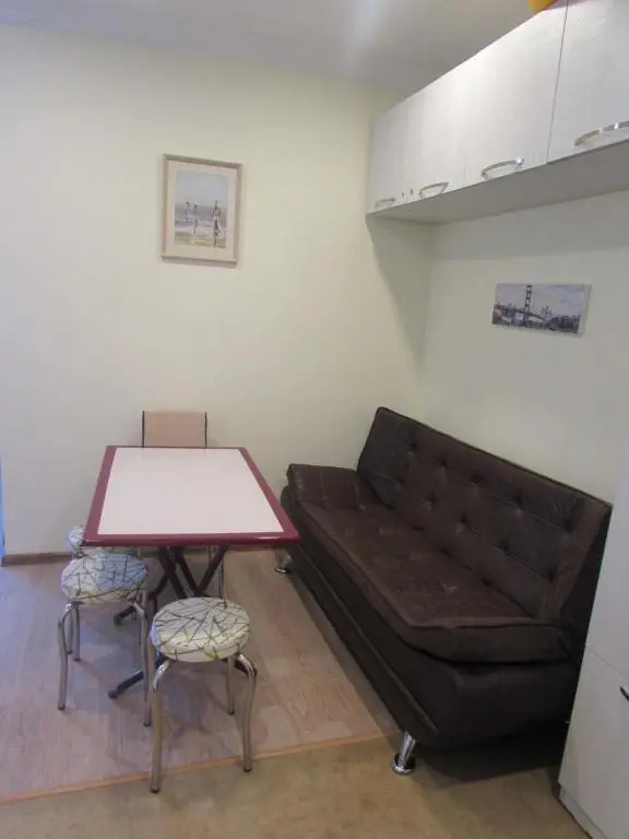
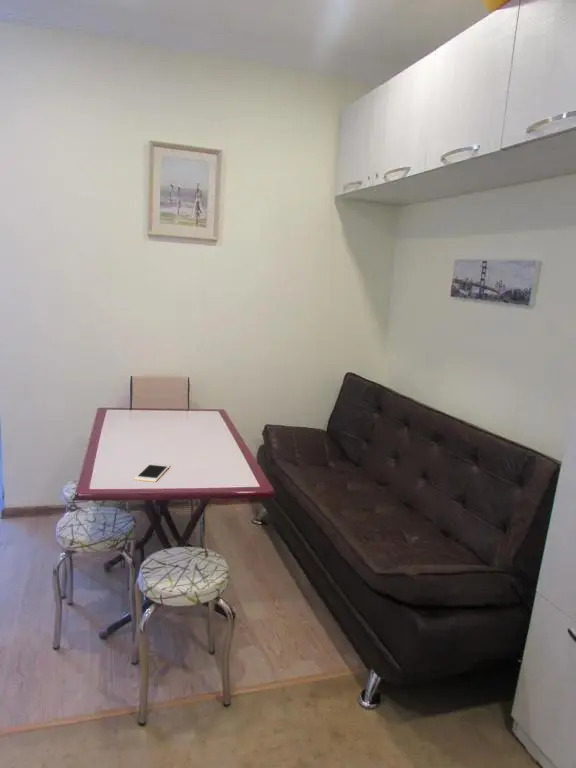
+ cell phone (152, 472)
